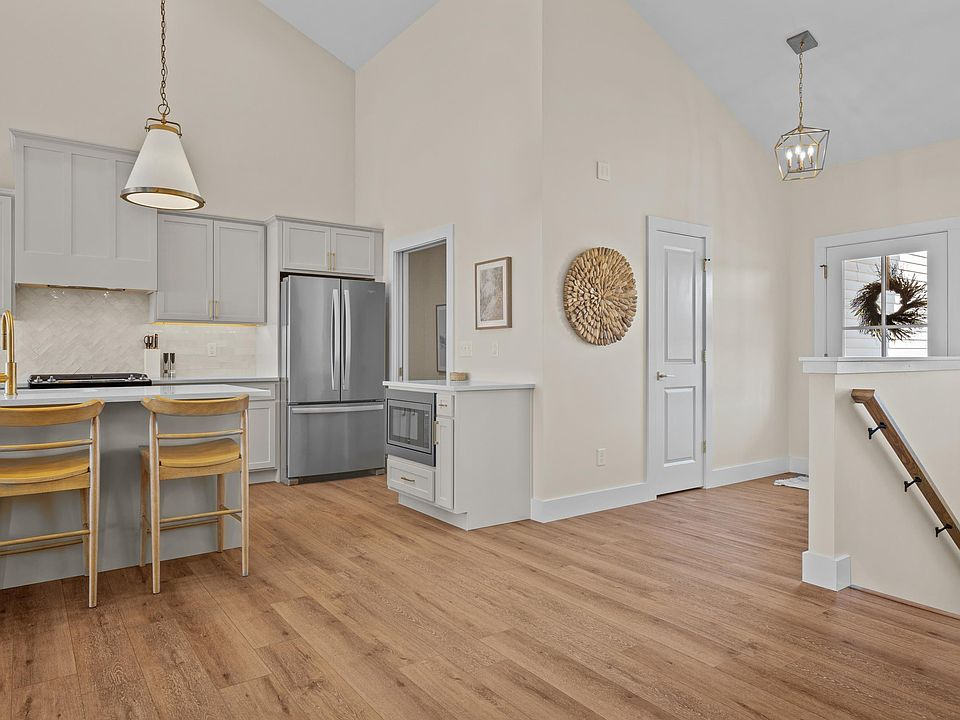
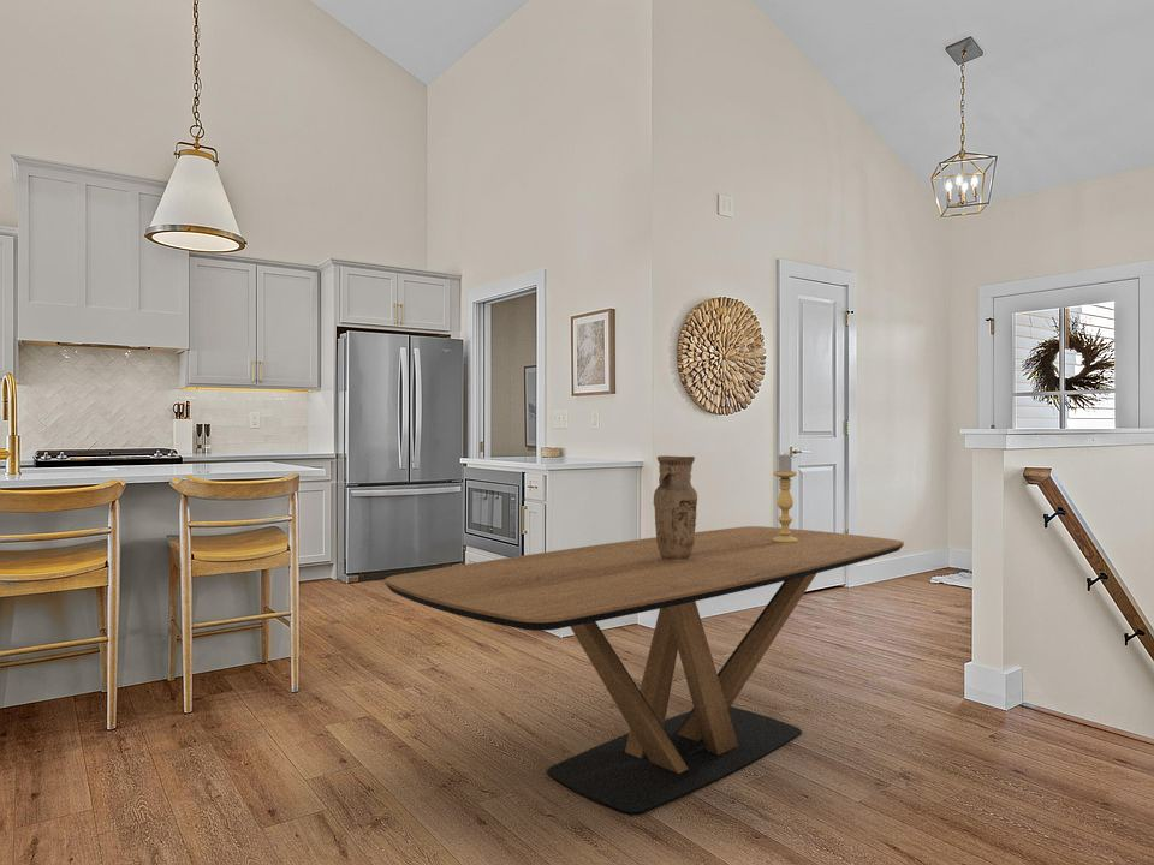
+ dining table (682, 654)
+ vase (676, 507)
+ candle holder (785, 496)
